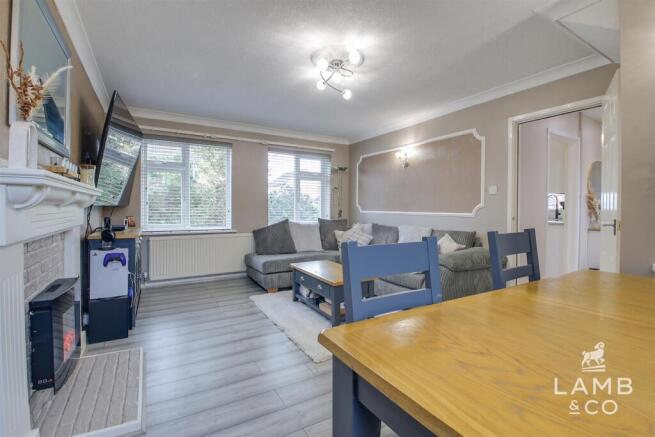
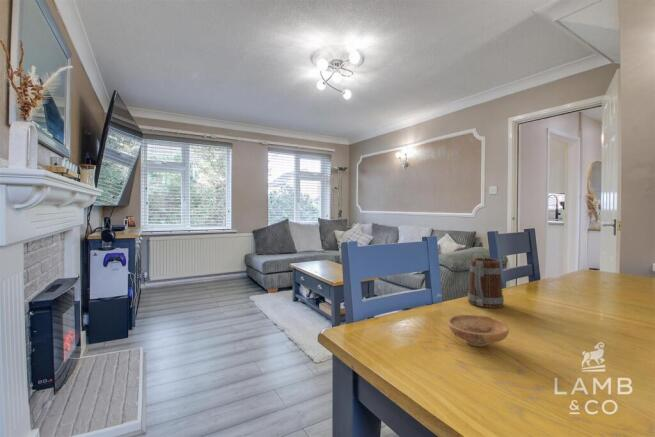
+ bowl (477, 332)
+ mug (483, 282)
